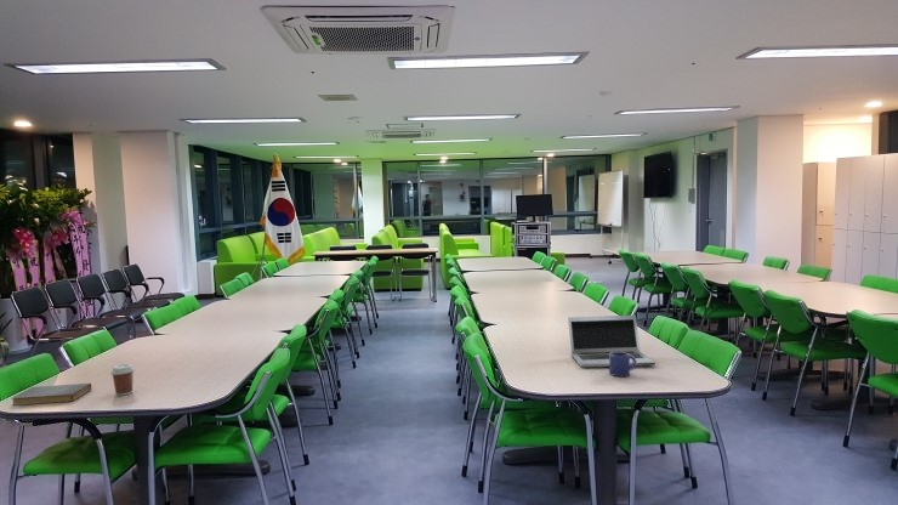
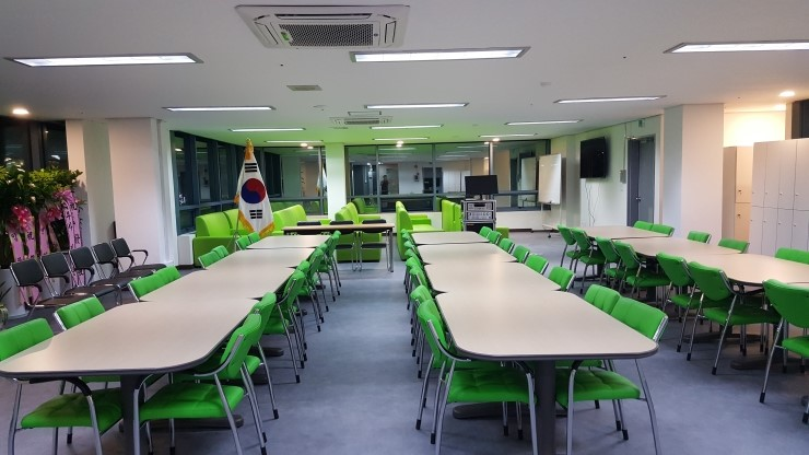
- coffee cup (123, 379)
- mug (623, 363)
- laptop (609, 340)
- book (52, 393)
